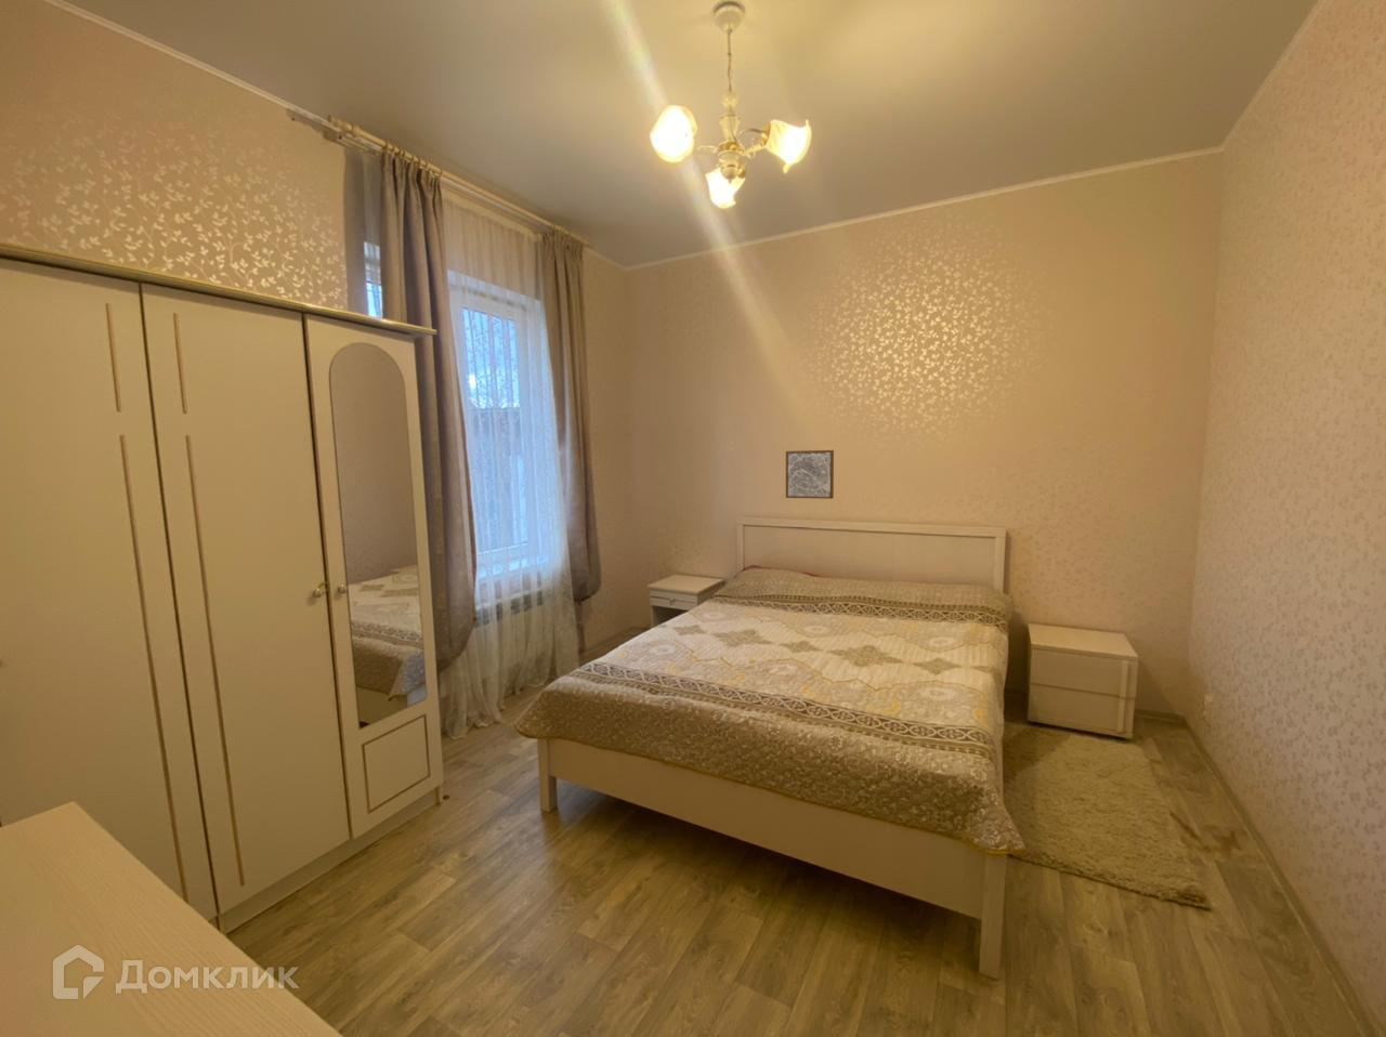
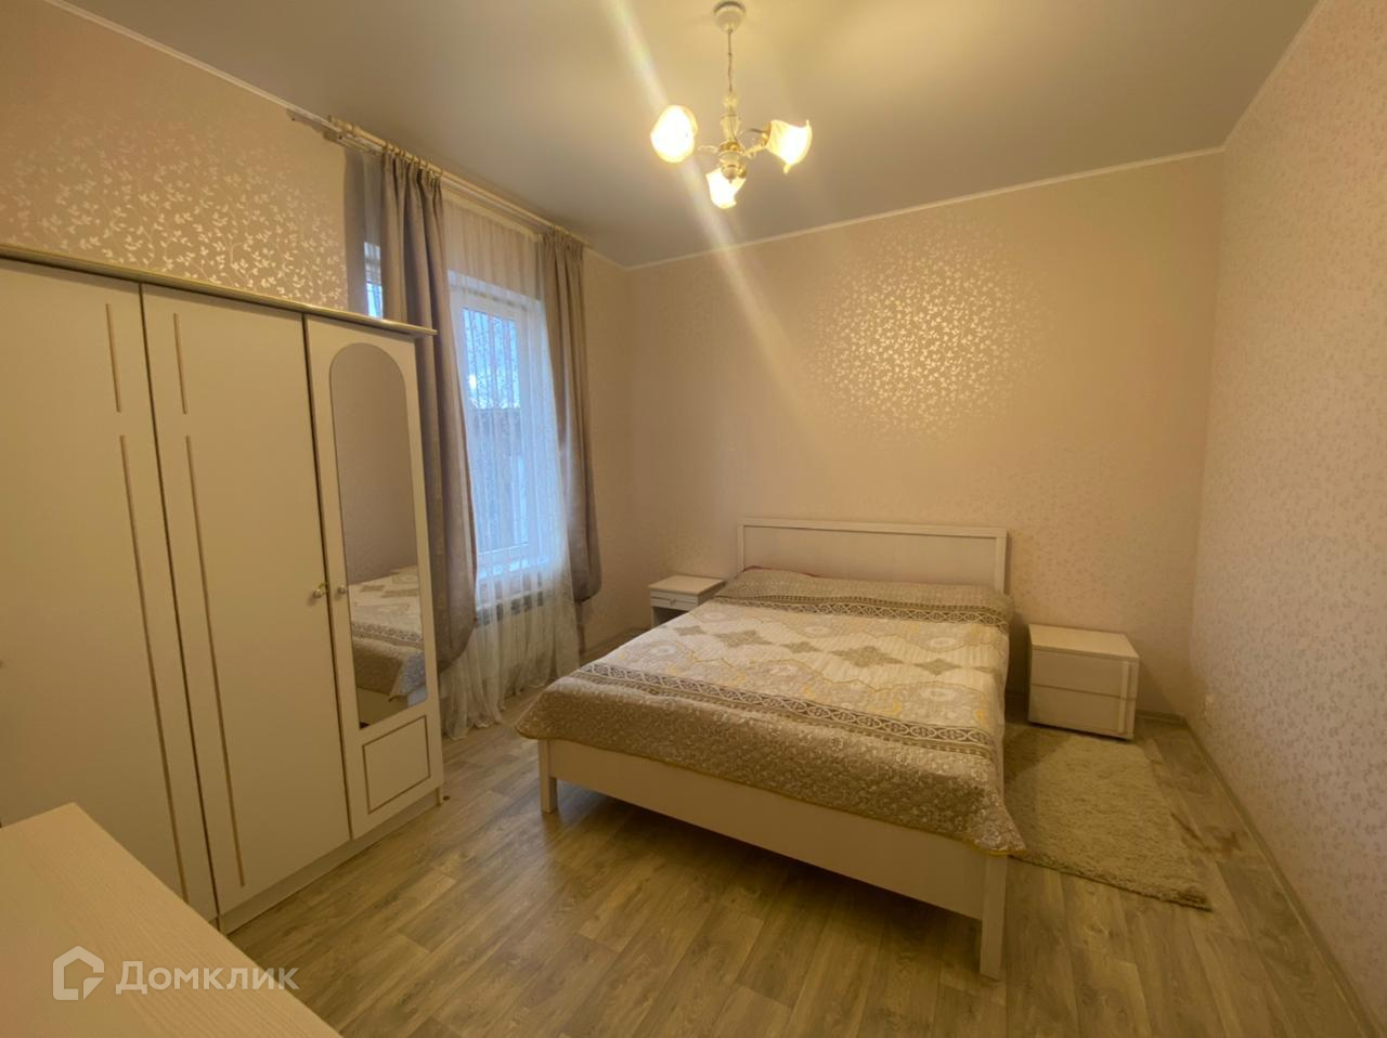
- wall art (808, 474)
